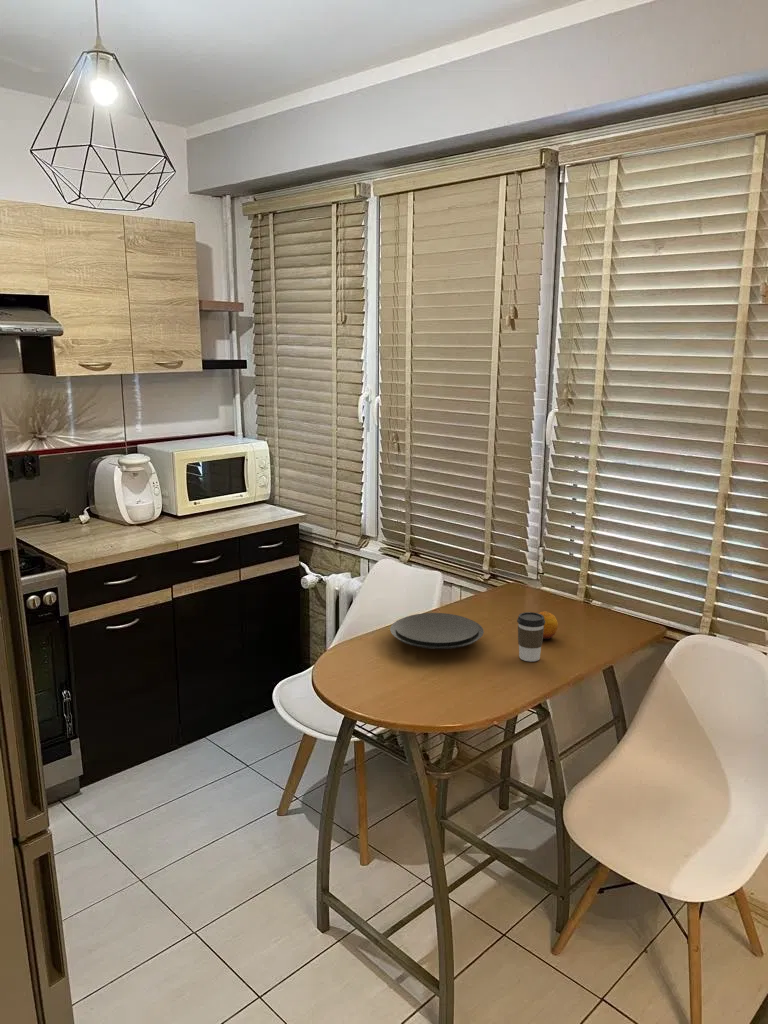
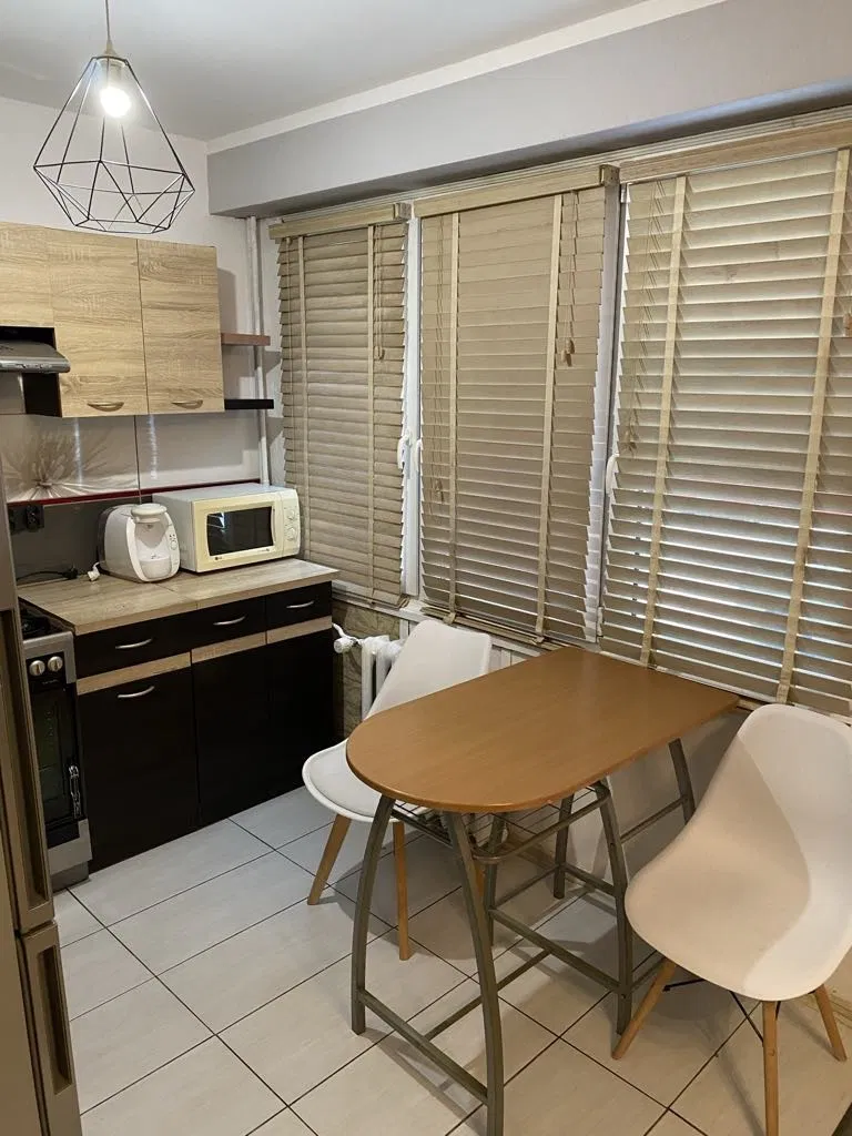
- coffee cup (530, 637)
- plate (436, 635)
- fruit (545, 624)
